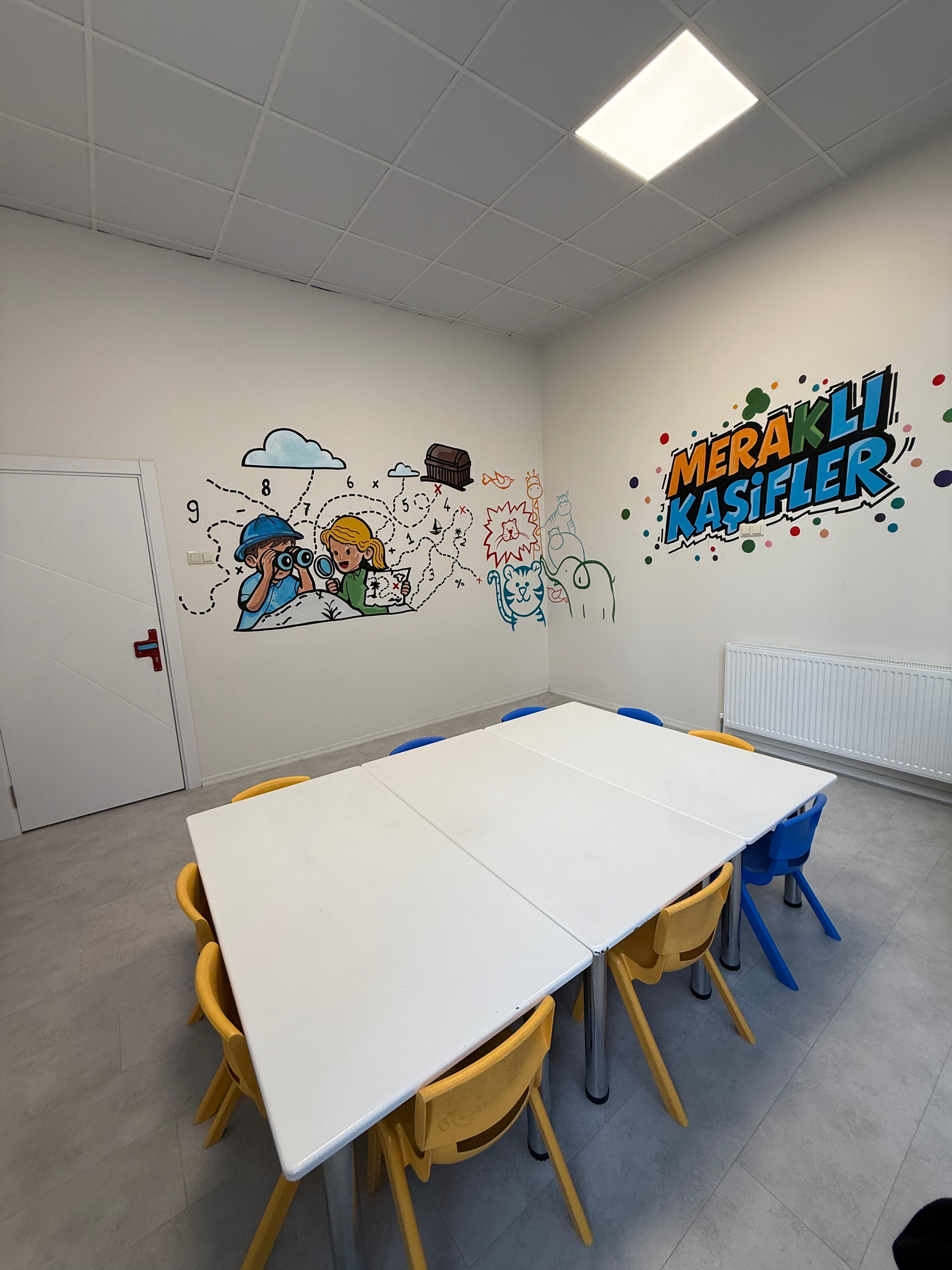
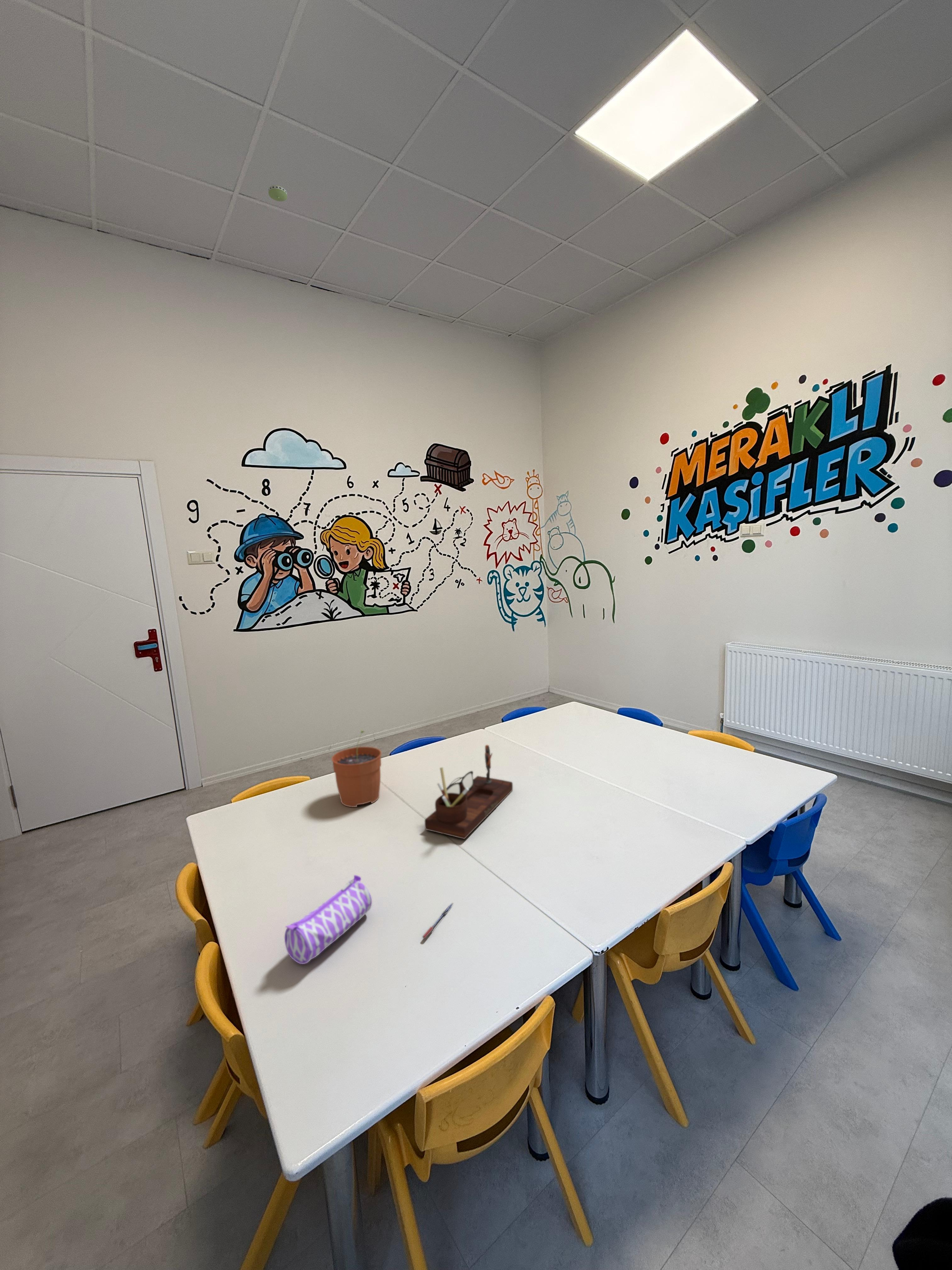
+ pencil case (331, 917)
+ pen (439, 919)
+ desk organizer (468, 786)
+ plant pot (358, 766)
+ smoke detector (278, 193)
